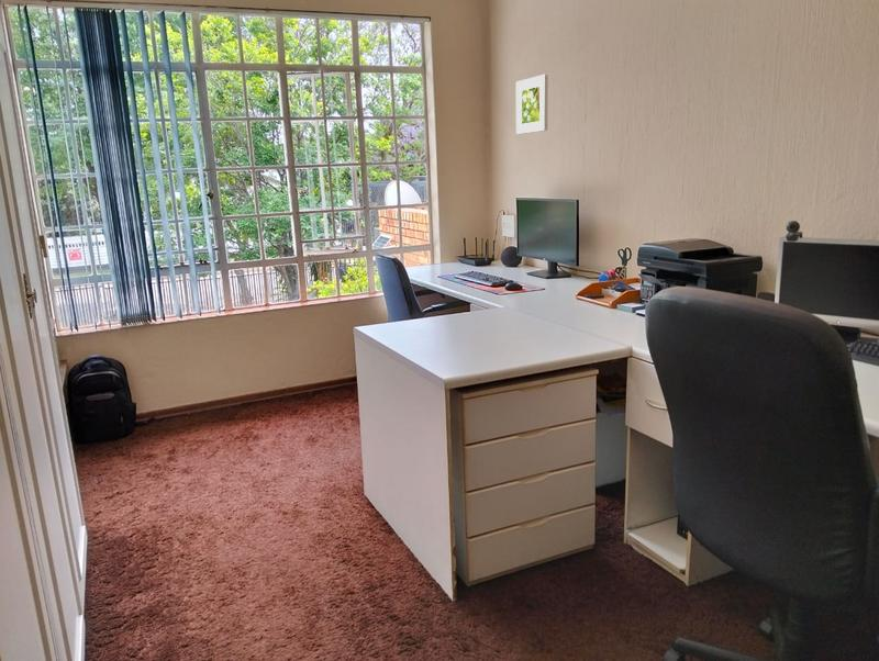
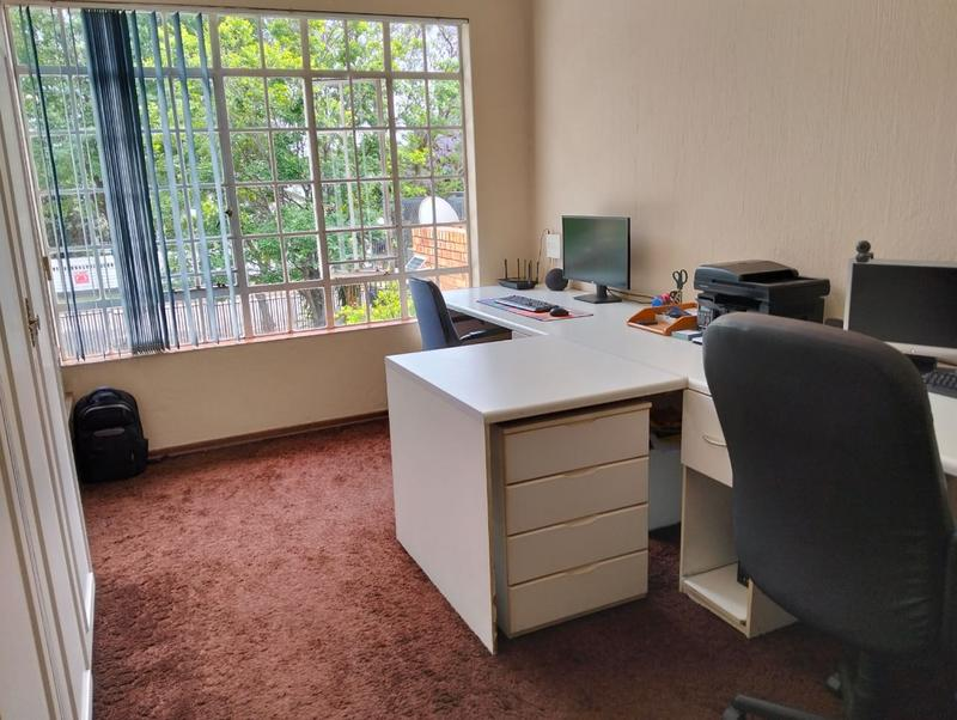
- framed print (531, 105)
